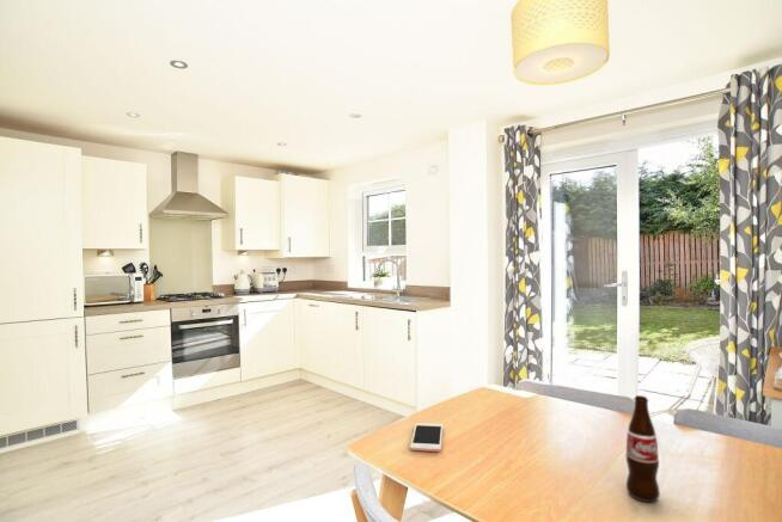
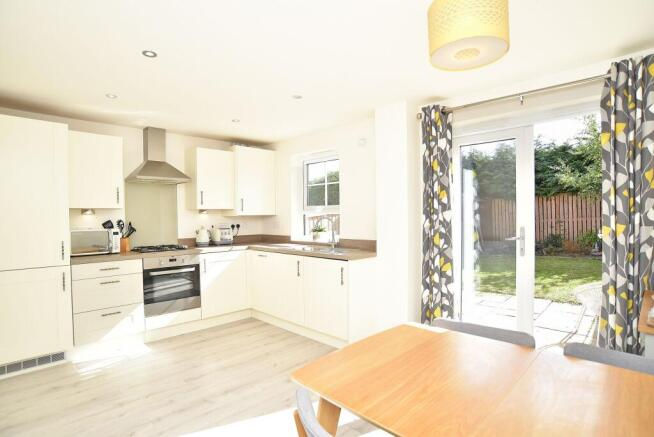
- bottle (641, 446)
- cell phone (427, 436)
